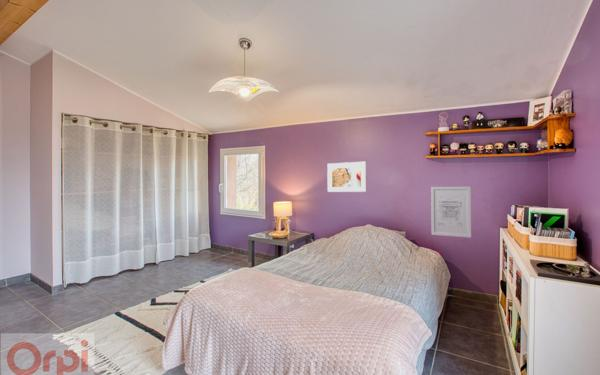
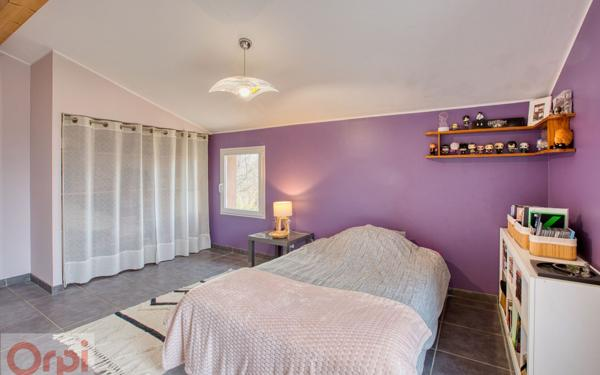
- wall art (450, 211)
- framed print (346, 177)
